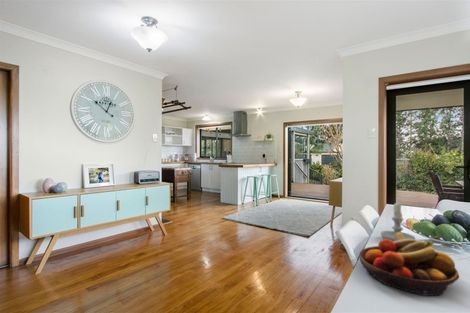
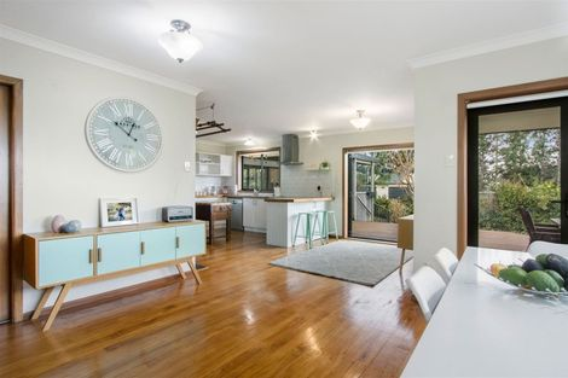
- candle (397, 221)
- fruit bowl (403, 257)
